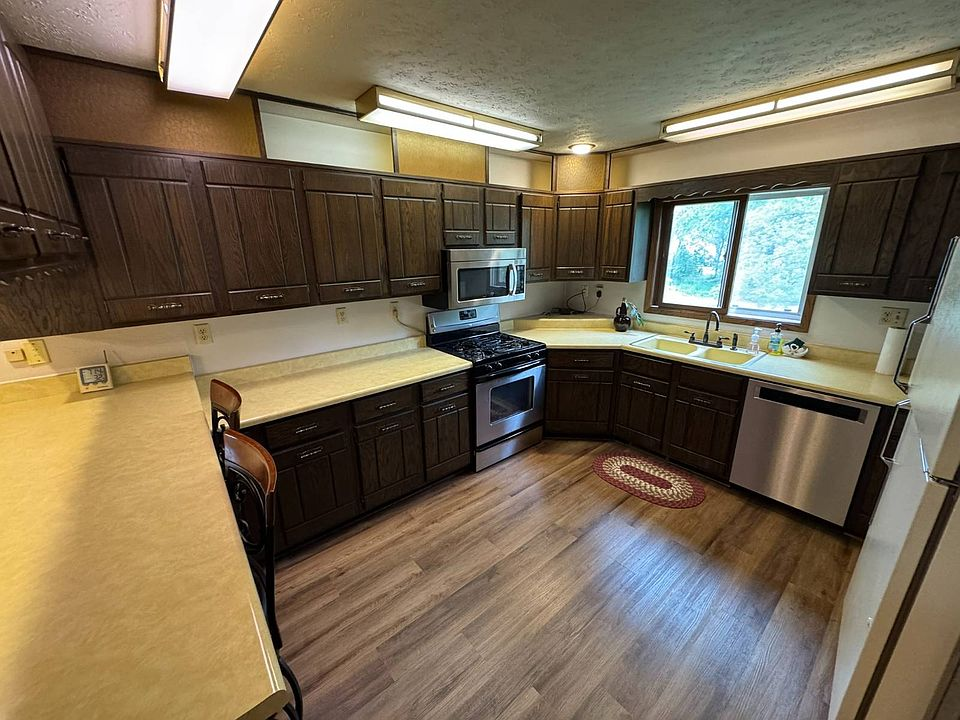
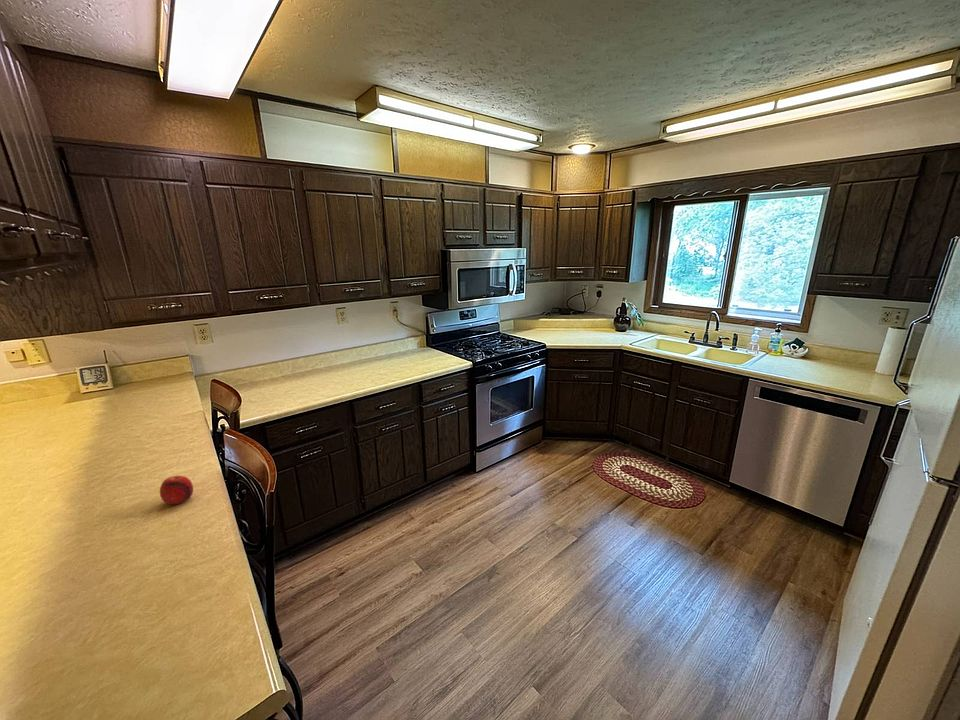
+ fruit (176, 489)
